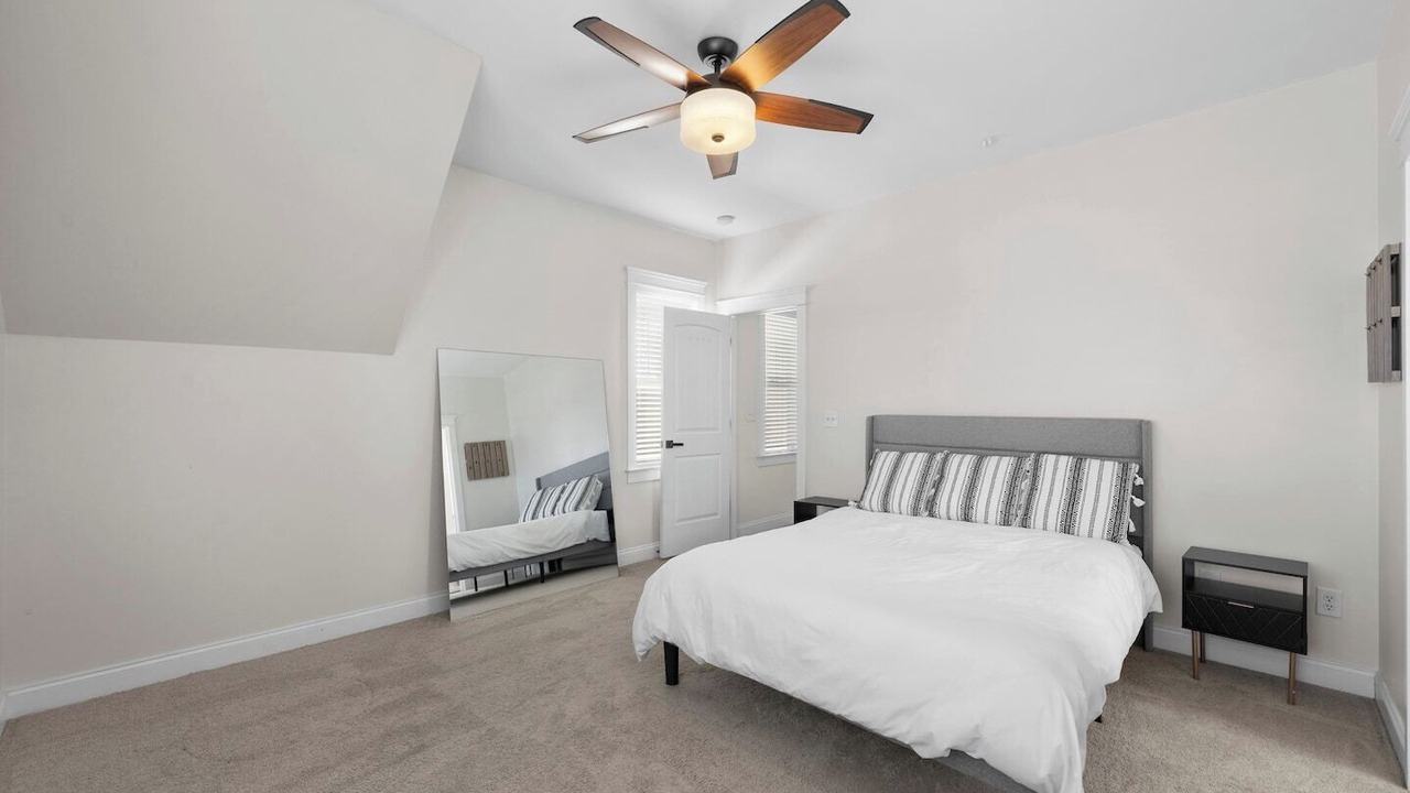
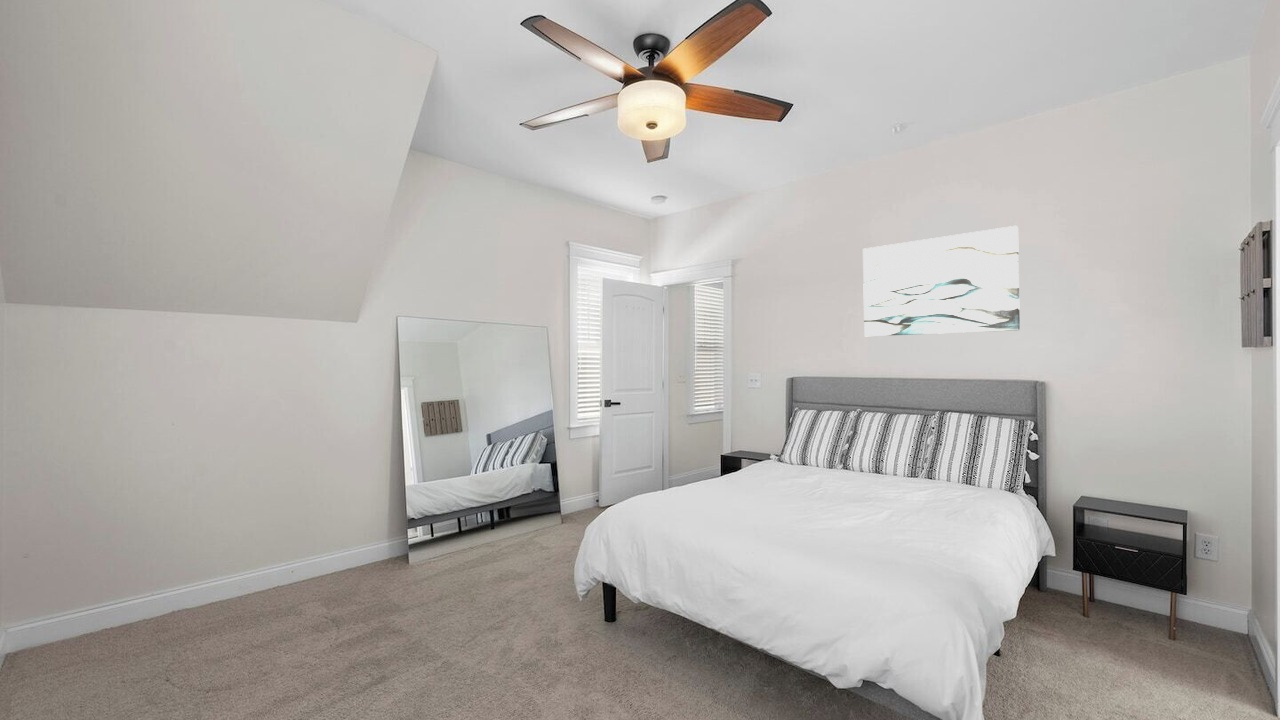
+ wall art (934, 286)
